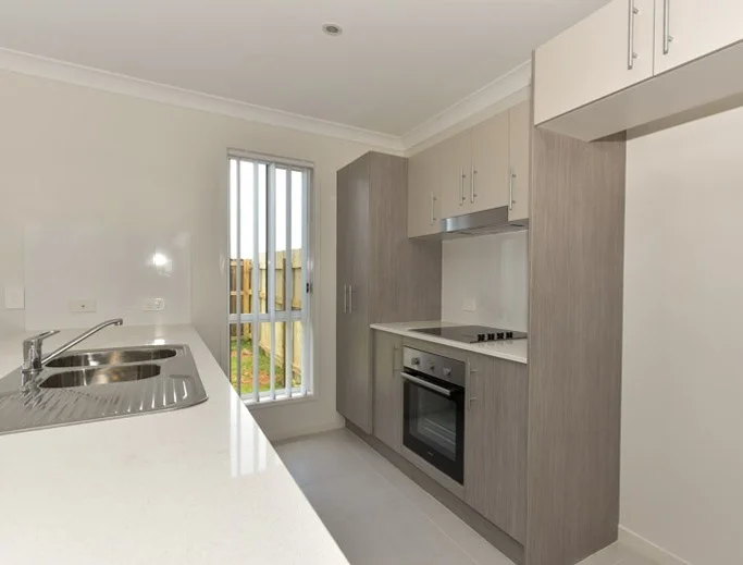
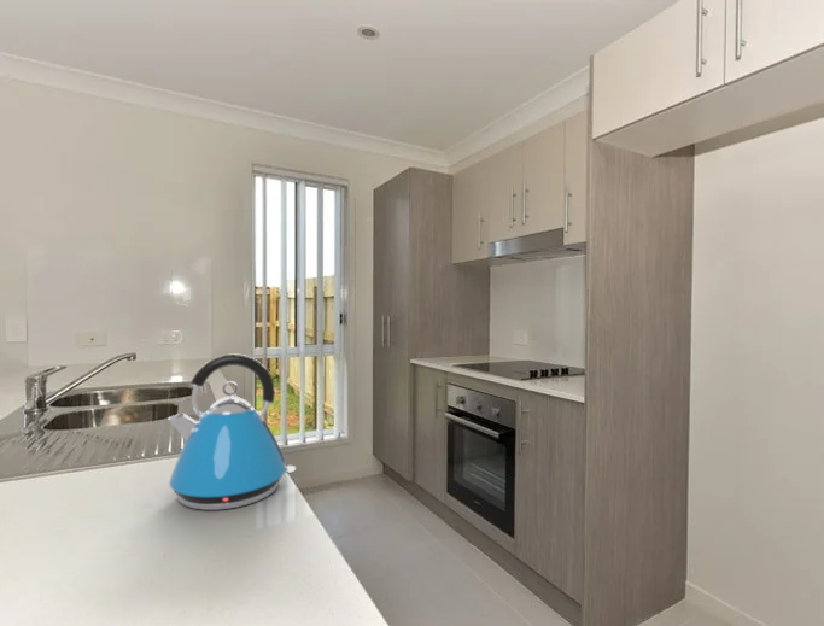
+ kettle (234, 421)
